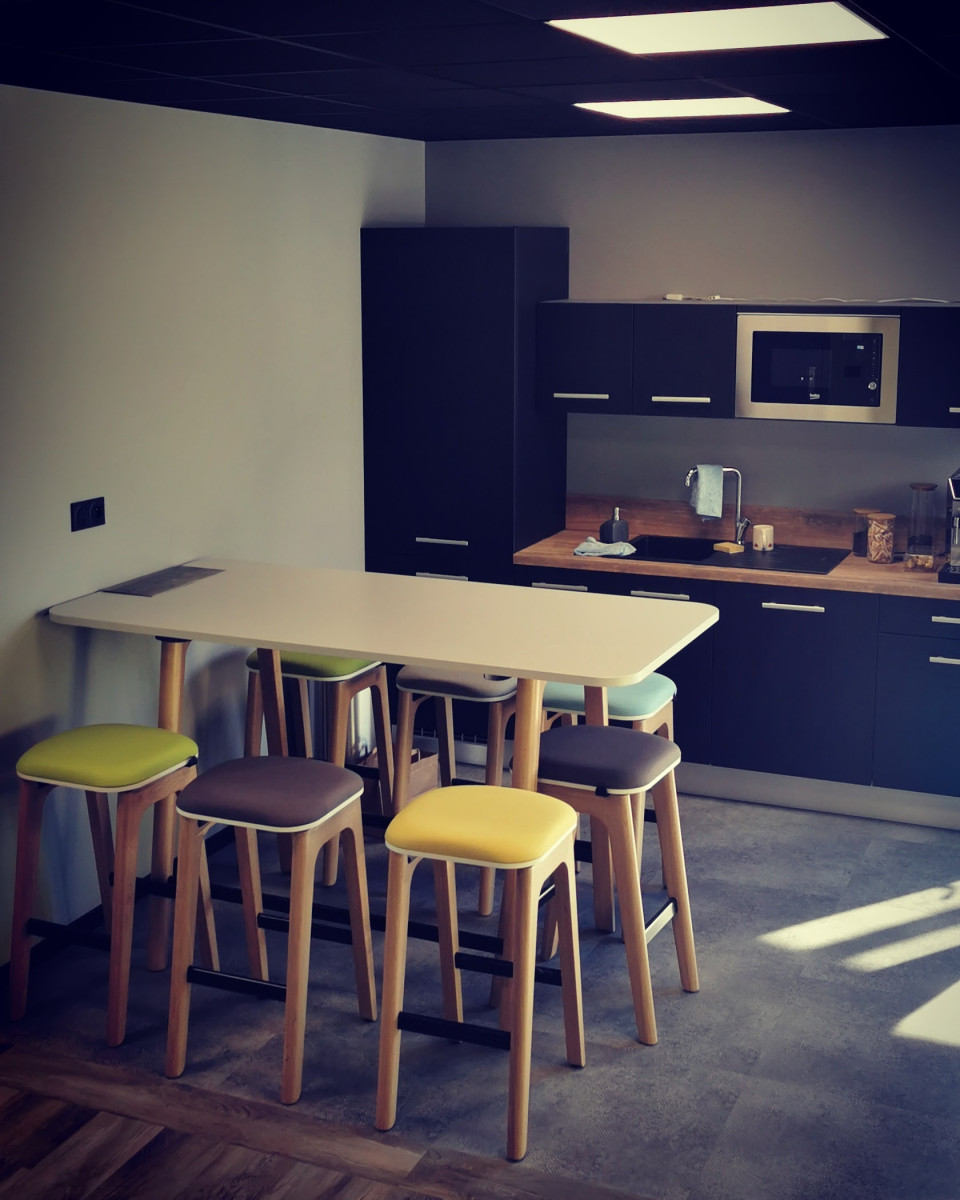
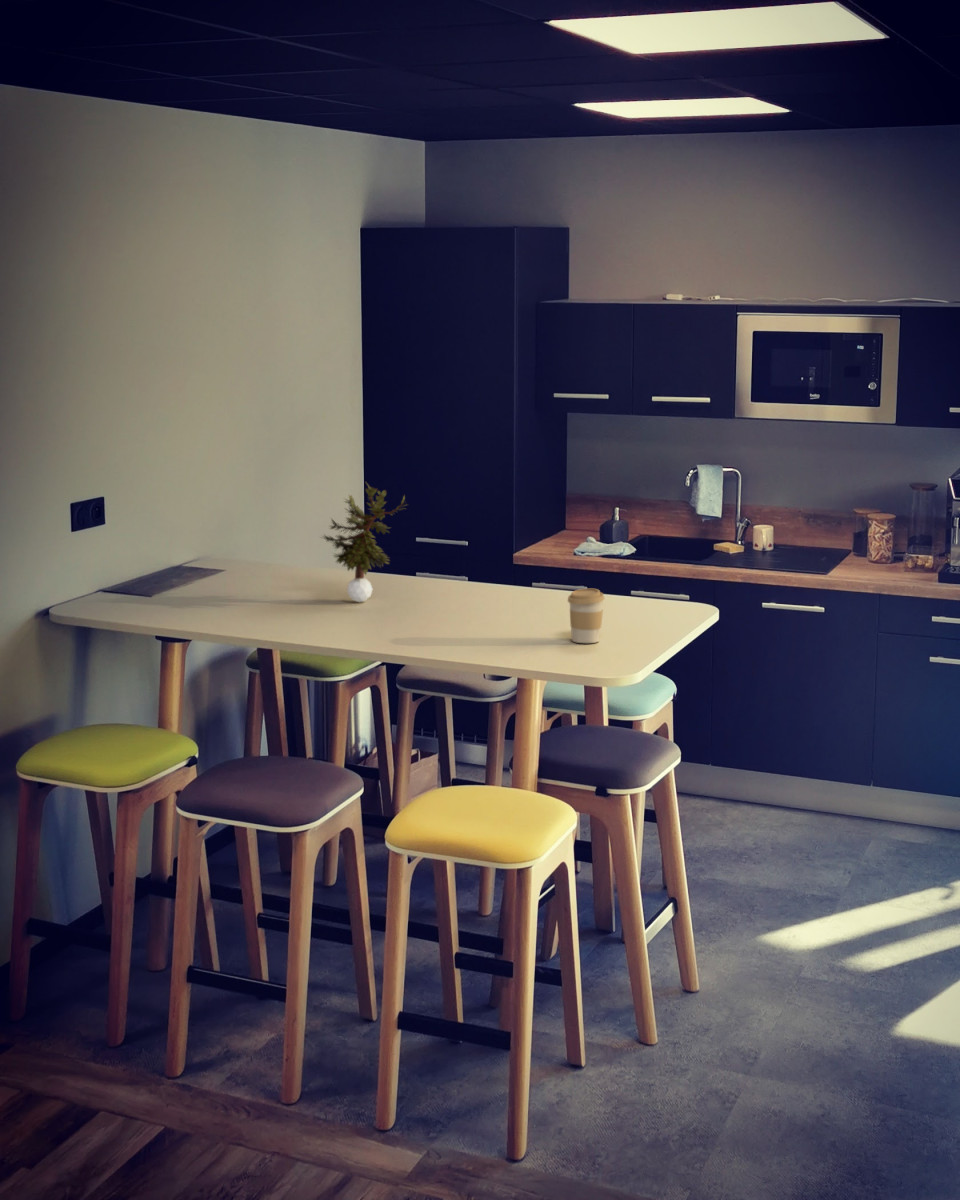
+ coffee cup (585, 615)
+ potted plant (368, 542)
